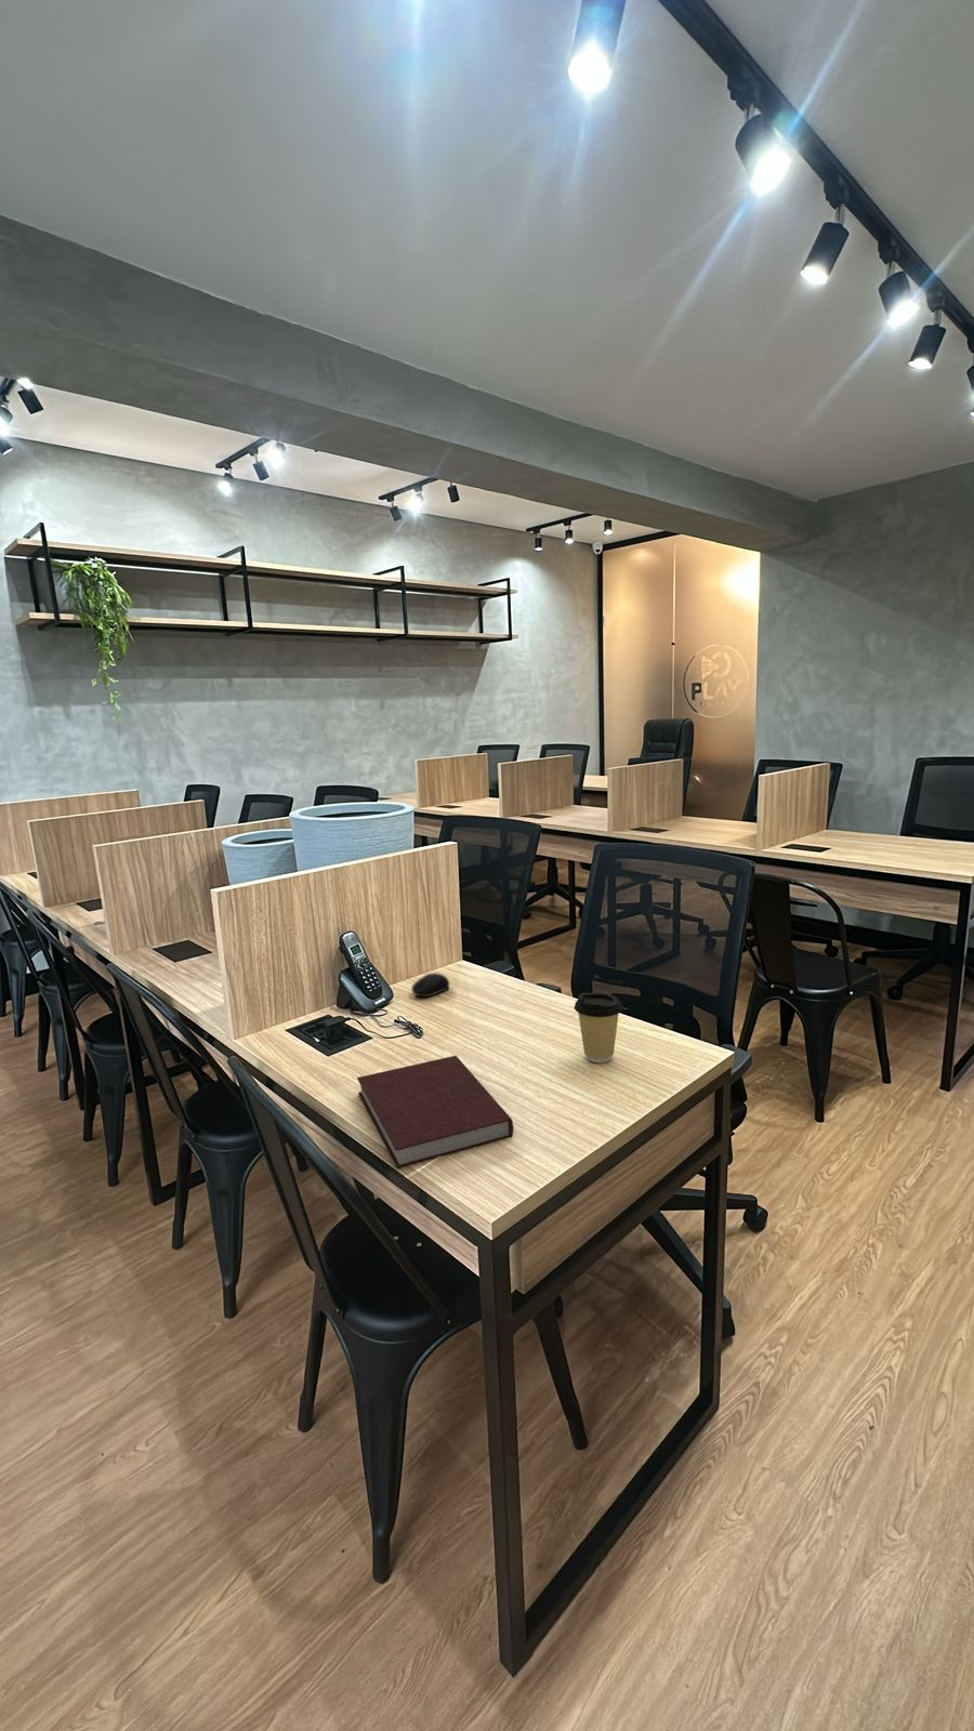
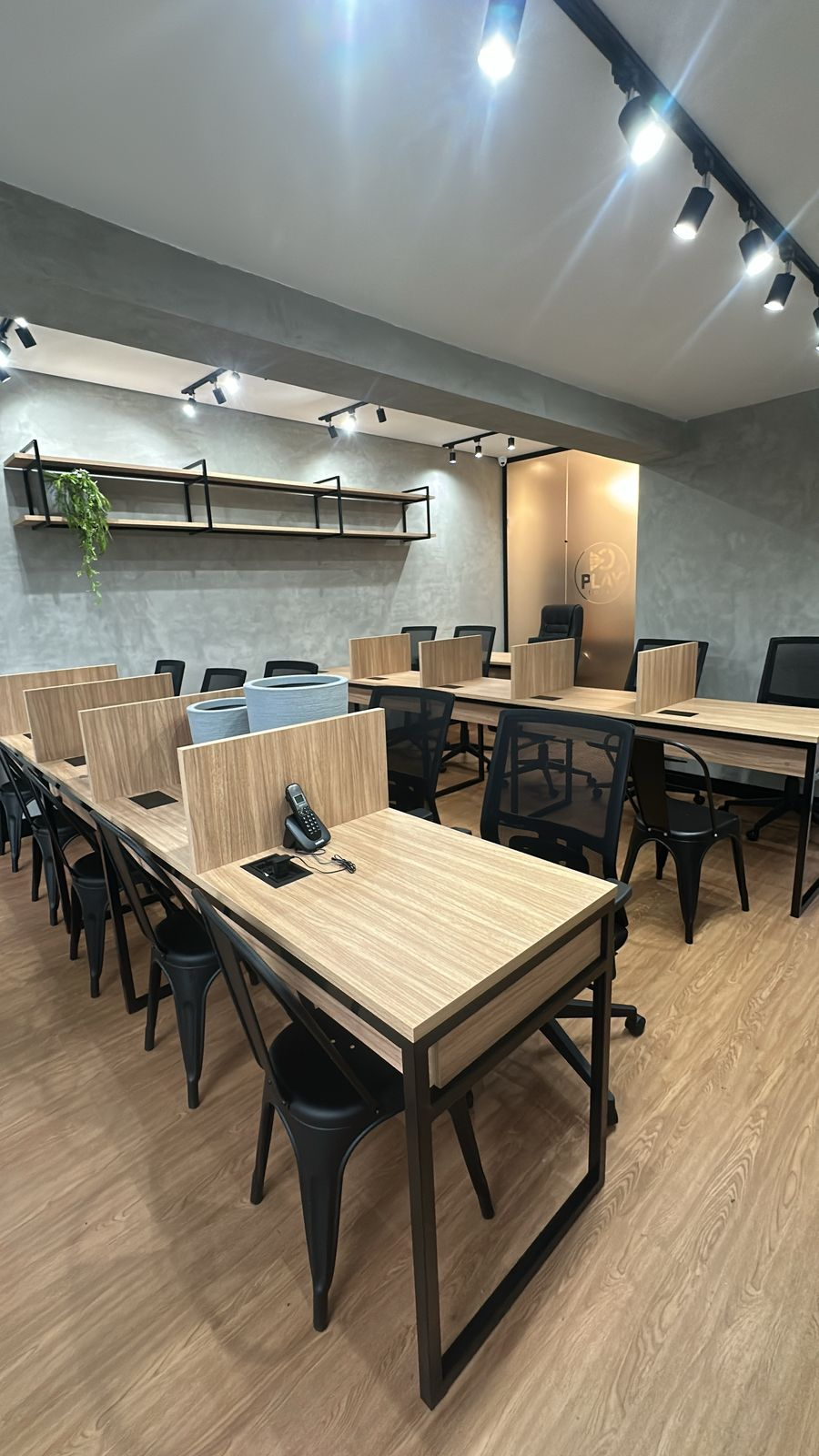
- computer mouse (429, 983)
- coffee cup (598, 1027)
- notebook (429, 1104)
